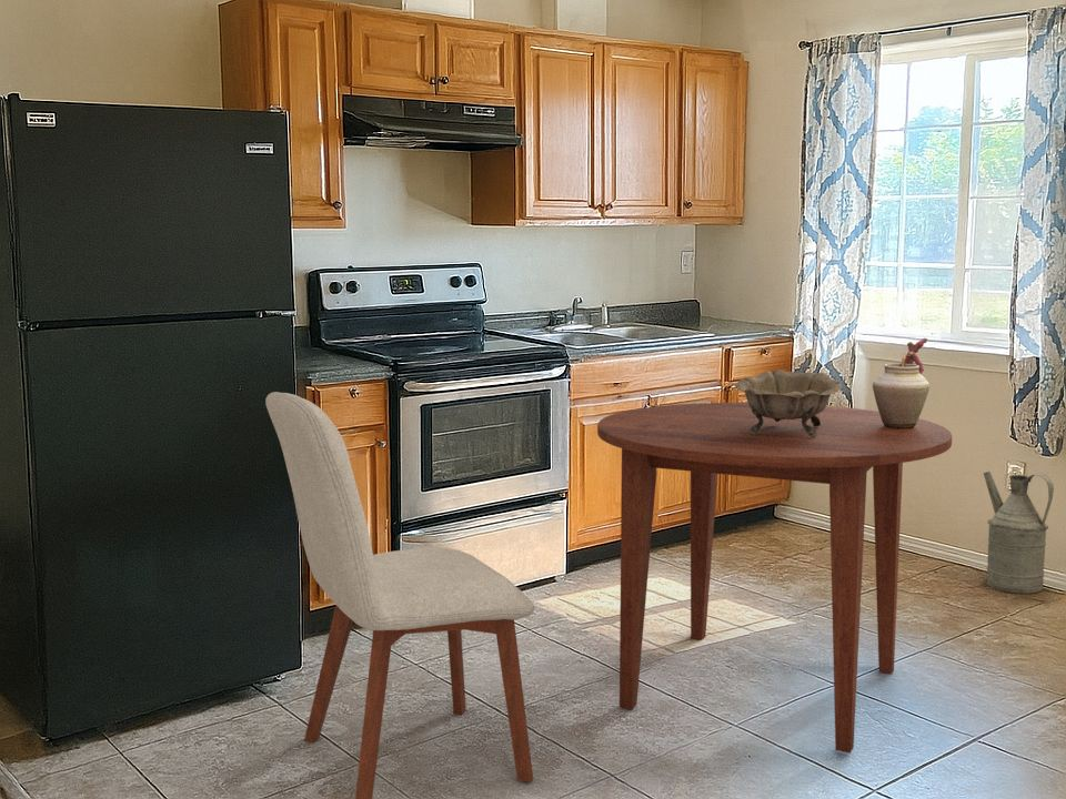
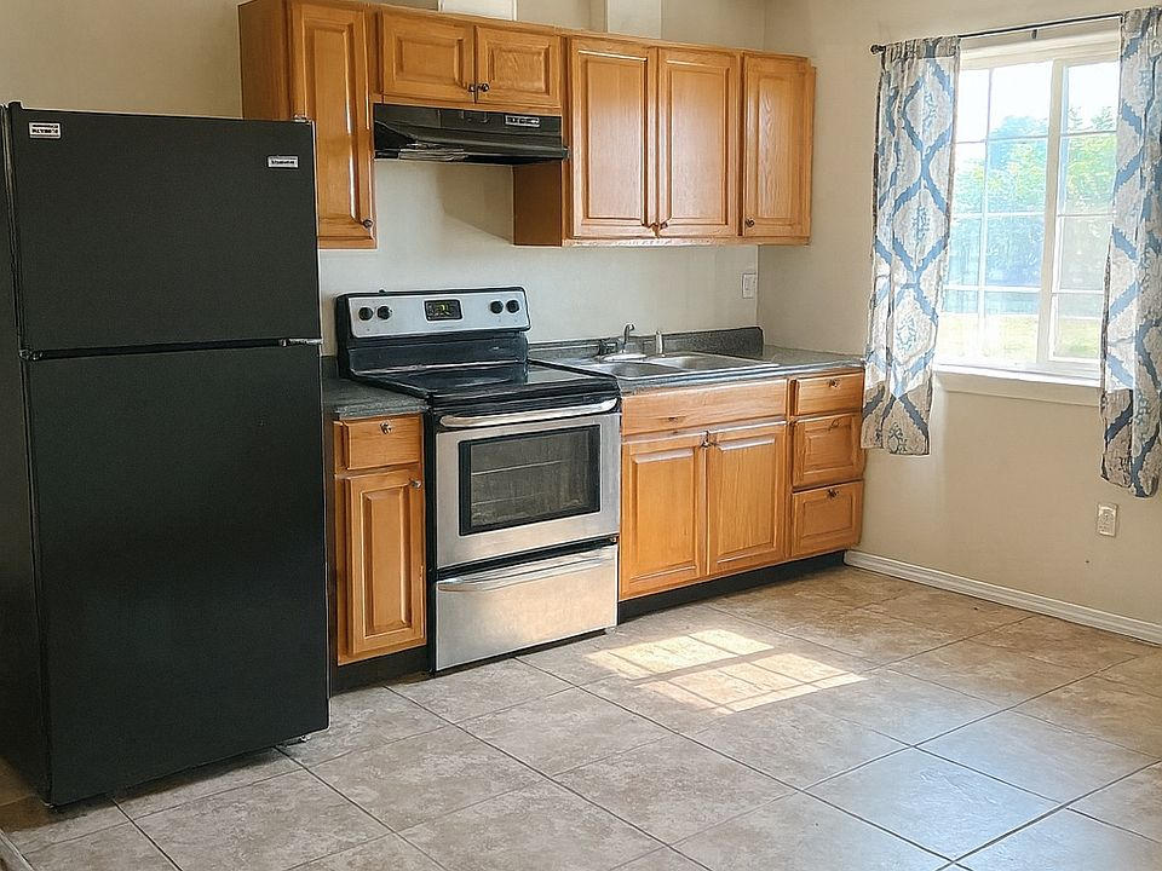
- decorative bowl (787, 403)
- dining table (711, 558)
- watering can (1013, 527)
- chair (396, 581)
- vase (903, 381)
